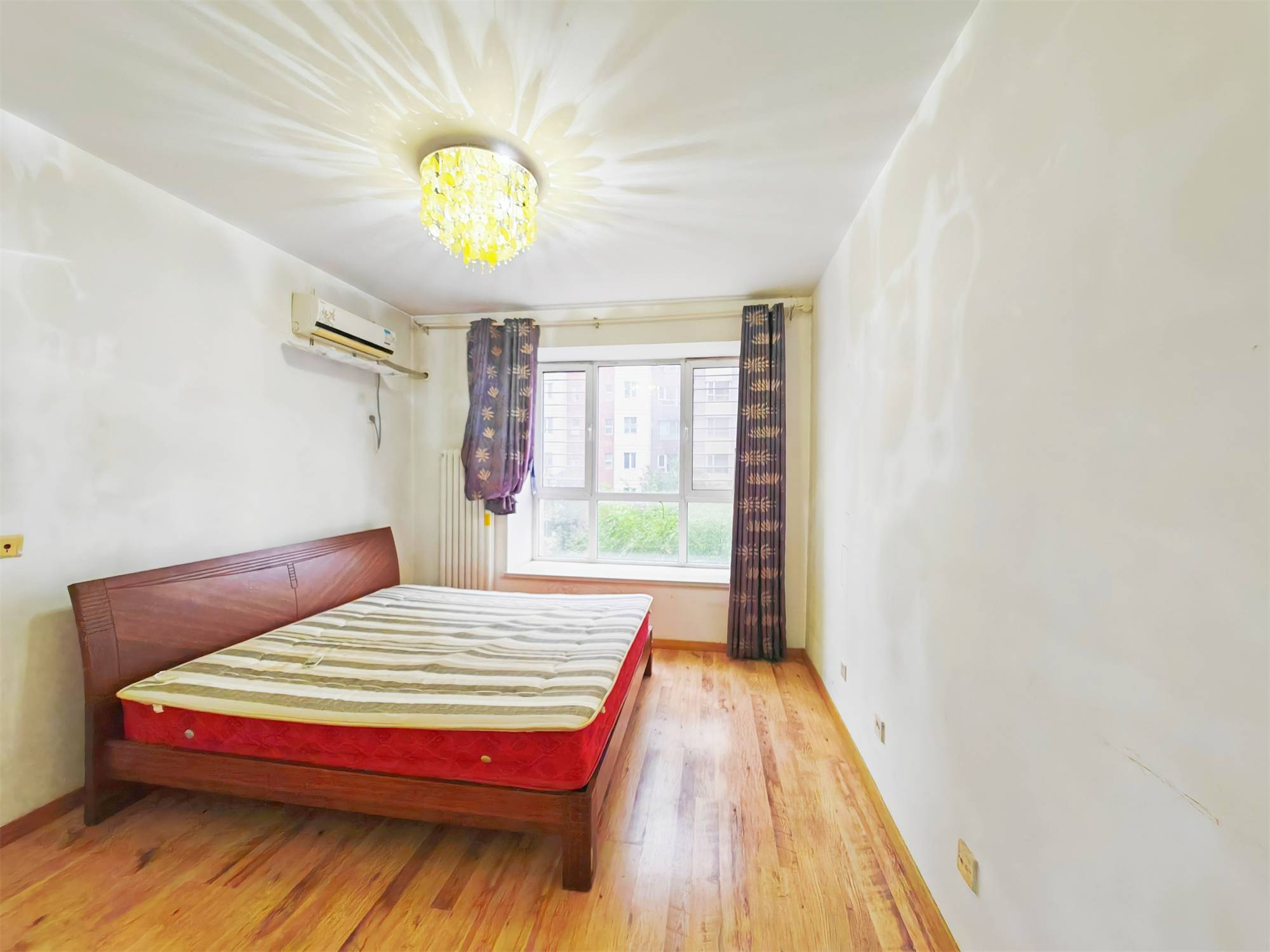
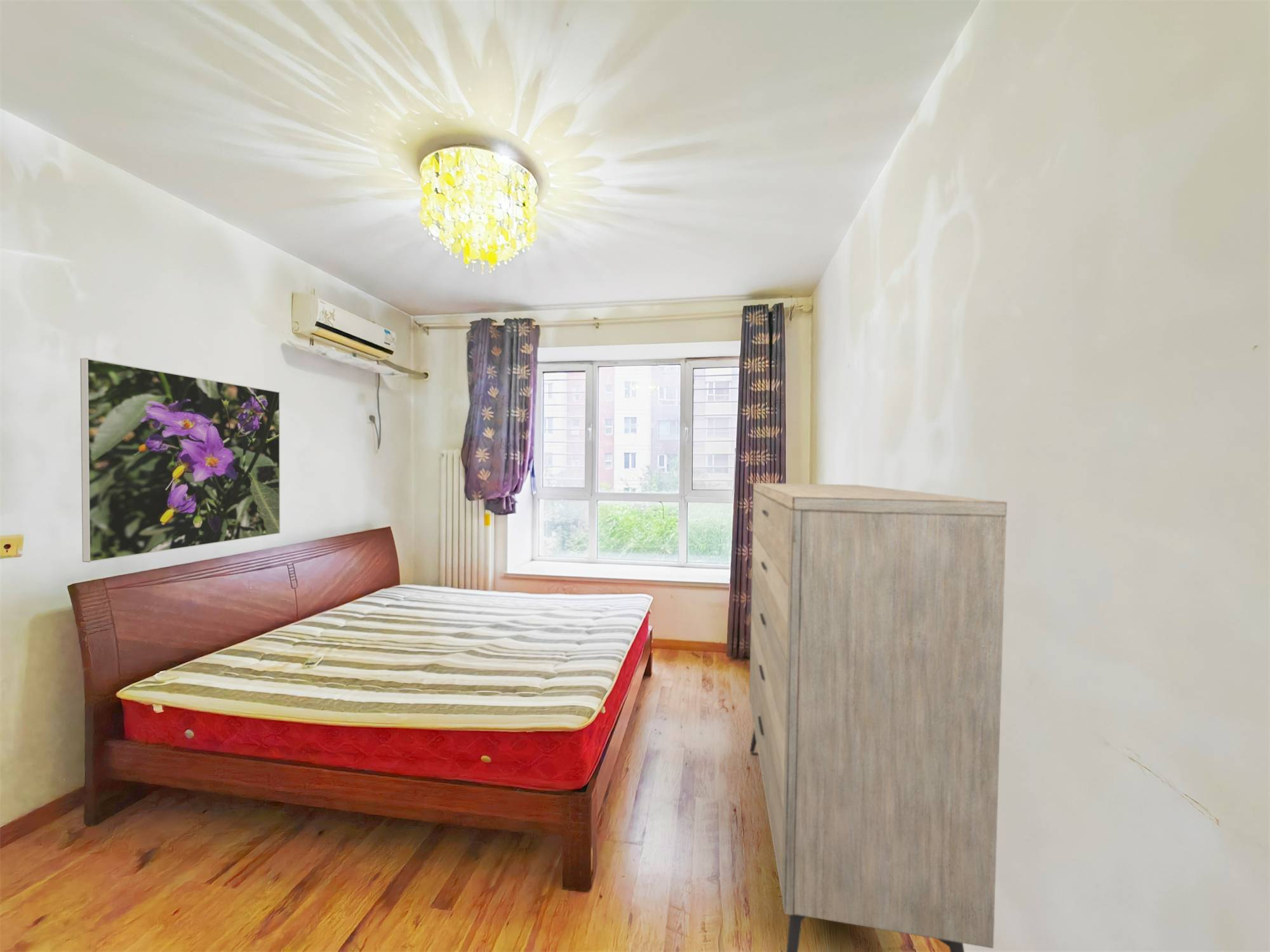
+ dresser (830, 669)
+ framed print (198, 461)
